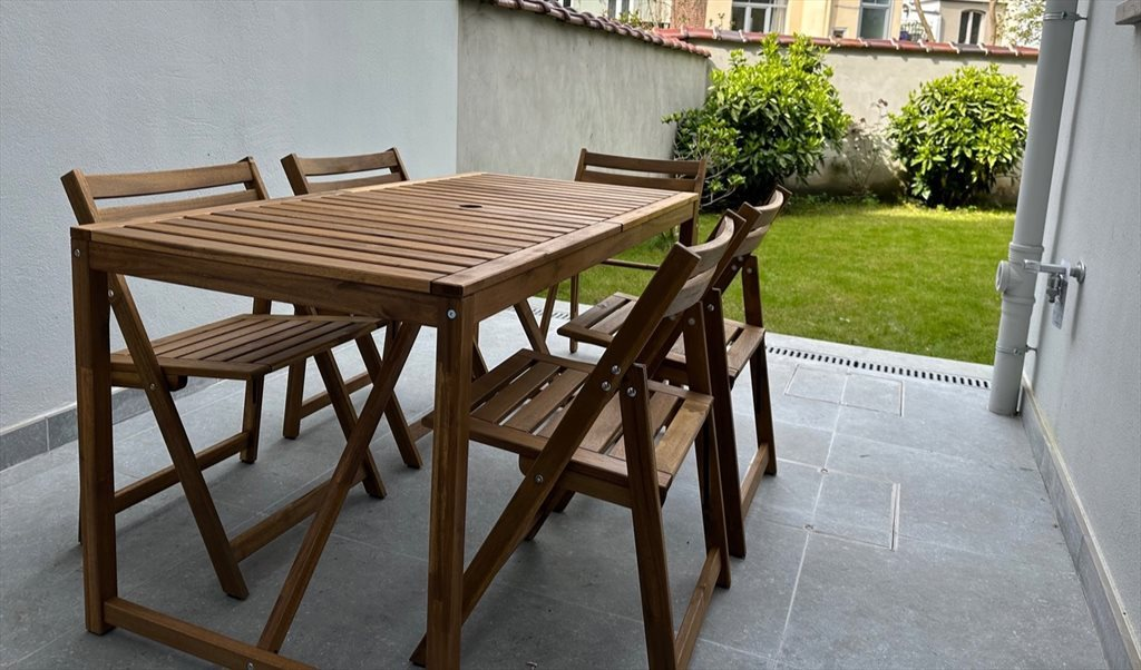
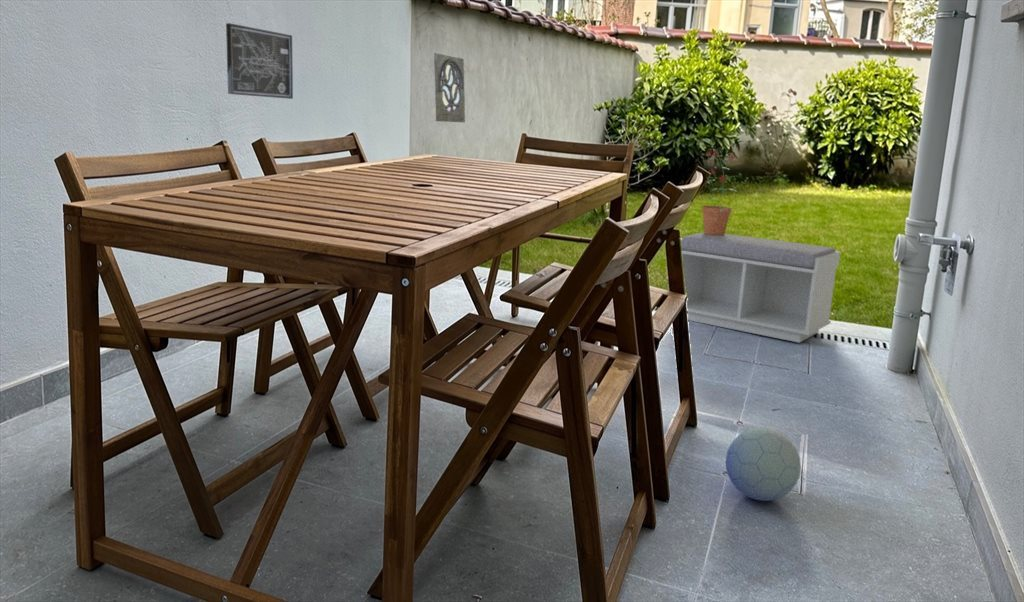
+ wall art (261, 63)
+ wall ornament (449, 89)
+ bench (753, 283)
+ ball (762, 463)
+ potted plant (714, 190)
